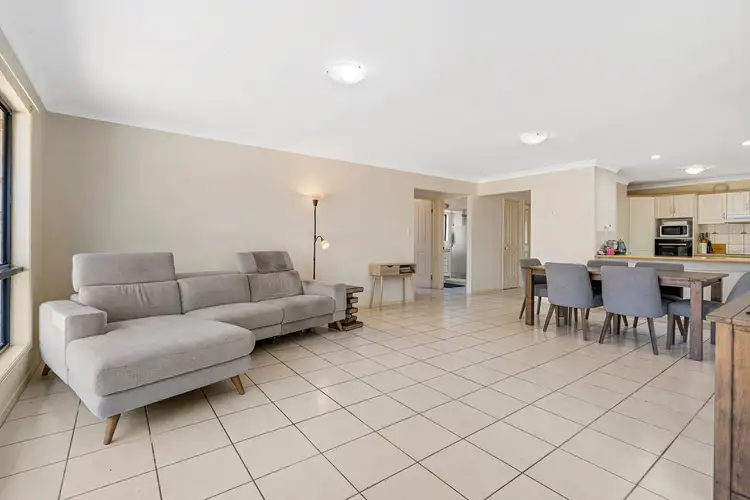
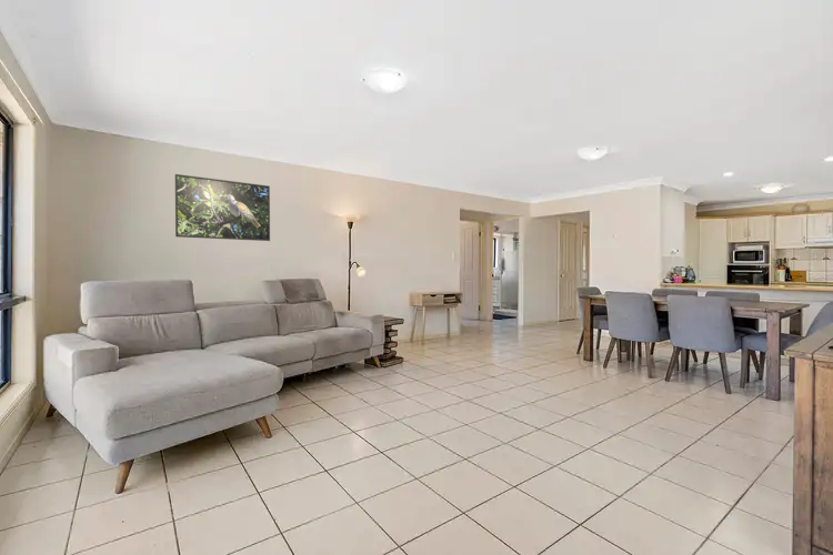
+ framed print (225, 210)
